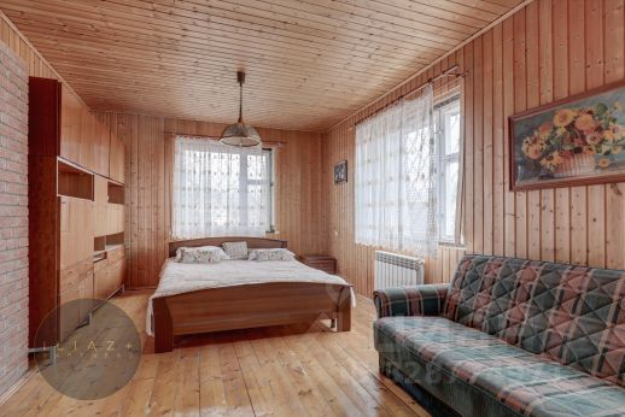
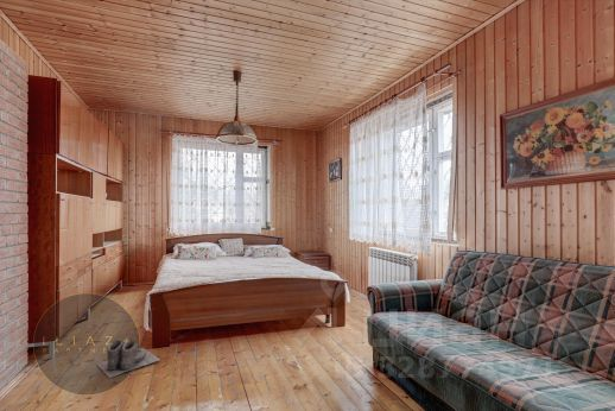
+ boots (128, 349)
